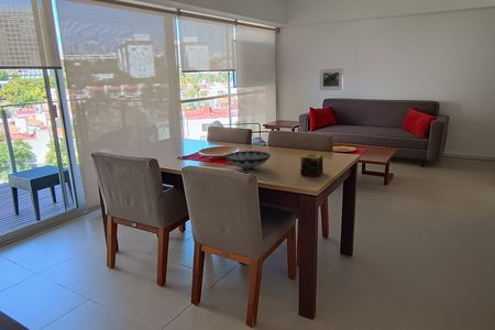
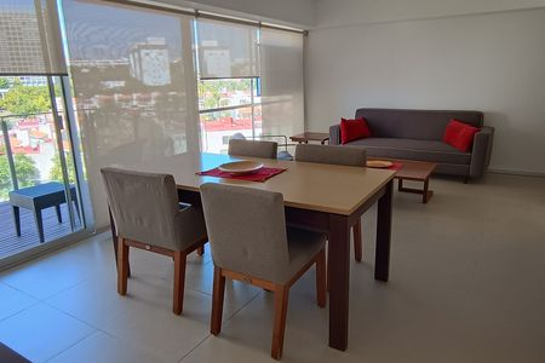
- candle (311, 164)
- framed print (331, 79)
- bowl (248, 162)
